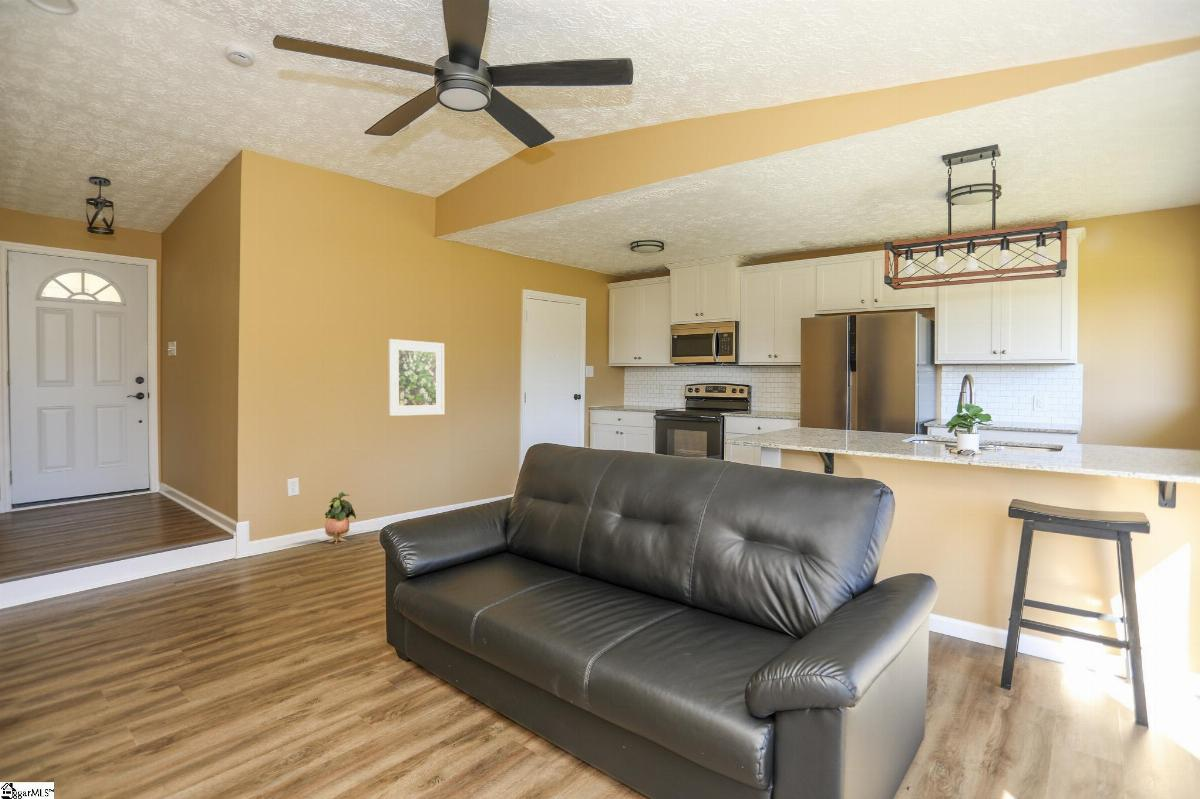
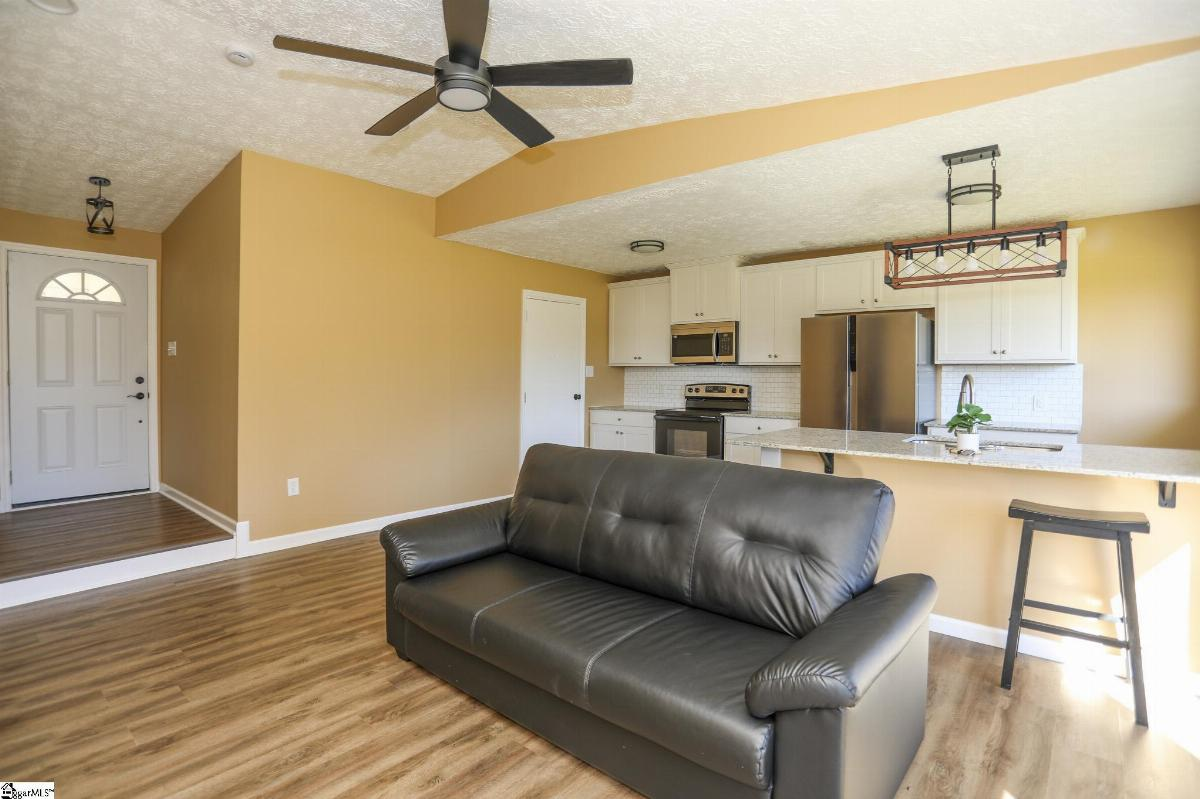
- potted plant (340, 517)
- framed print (417, 378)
